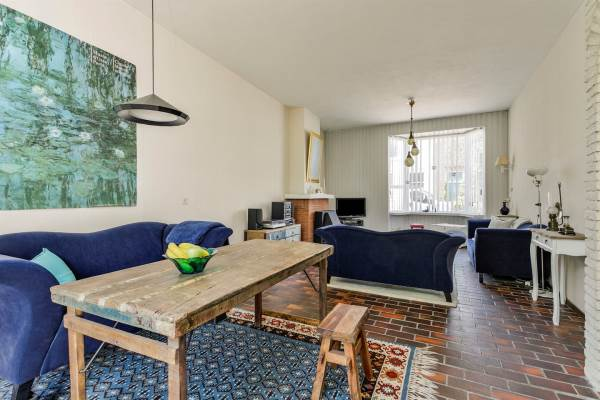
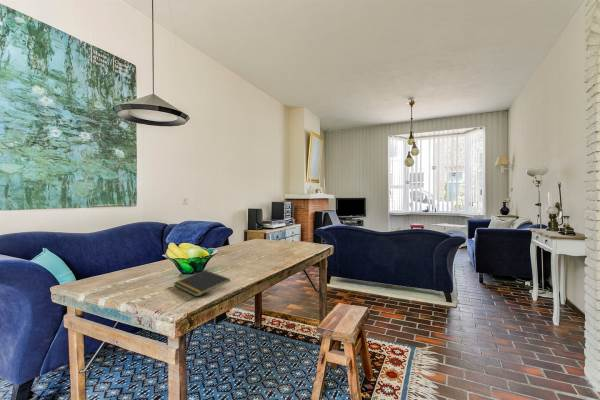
+ notepad (201, 282)
